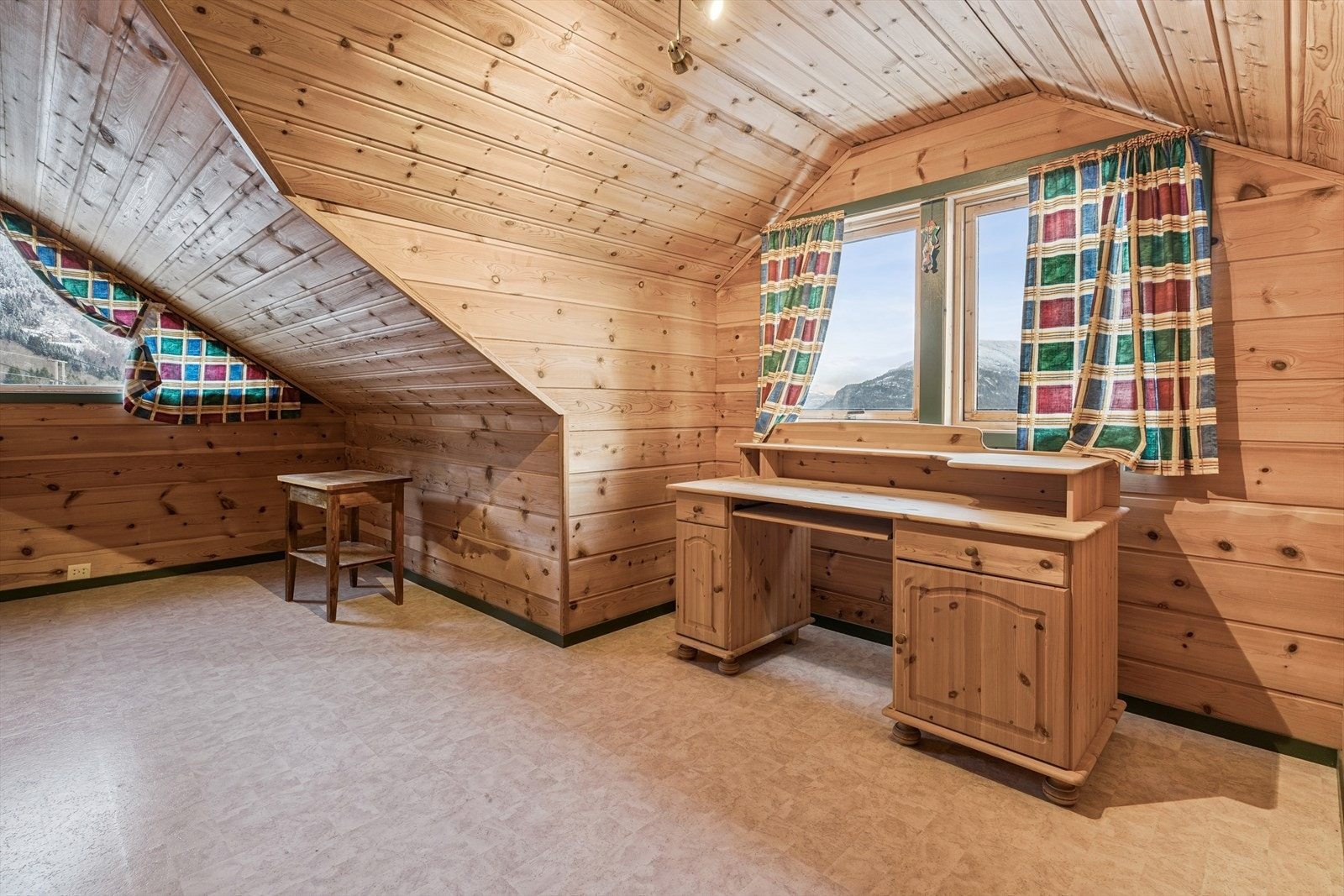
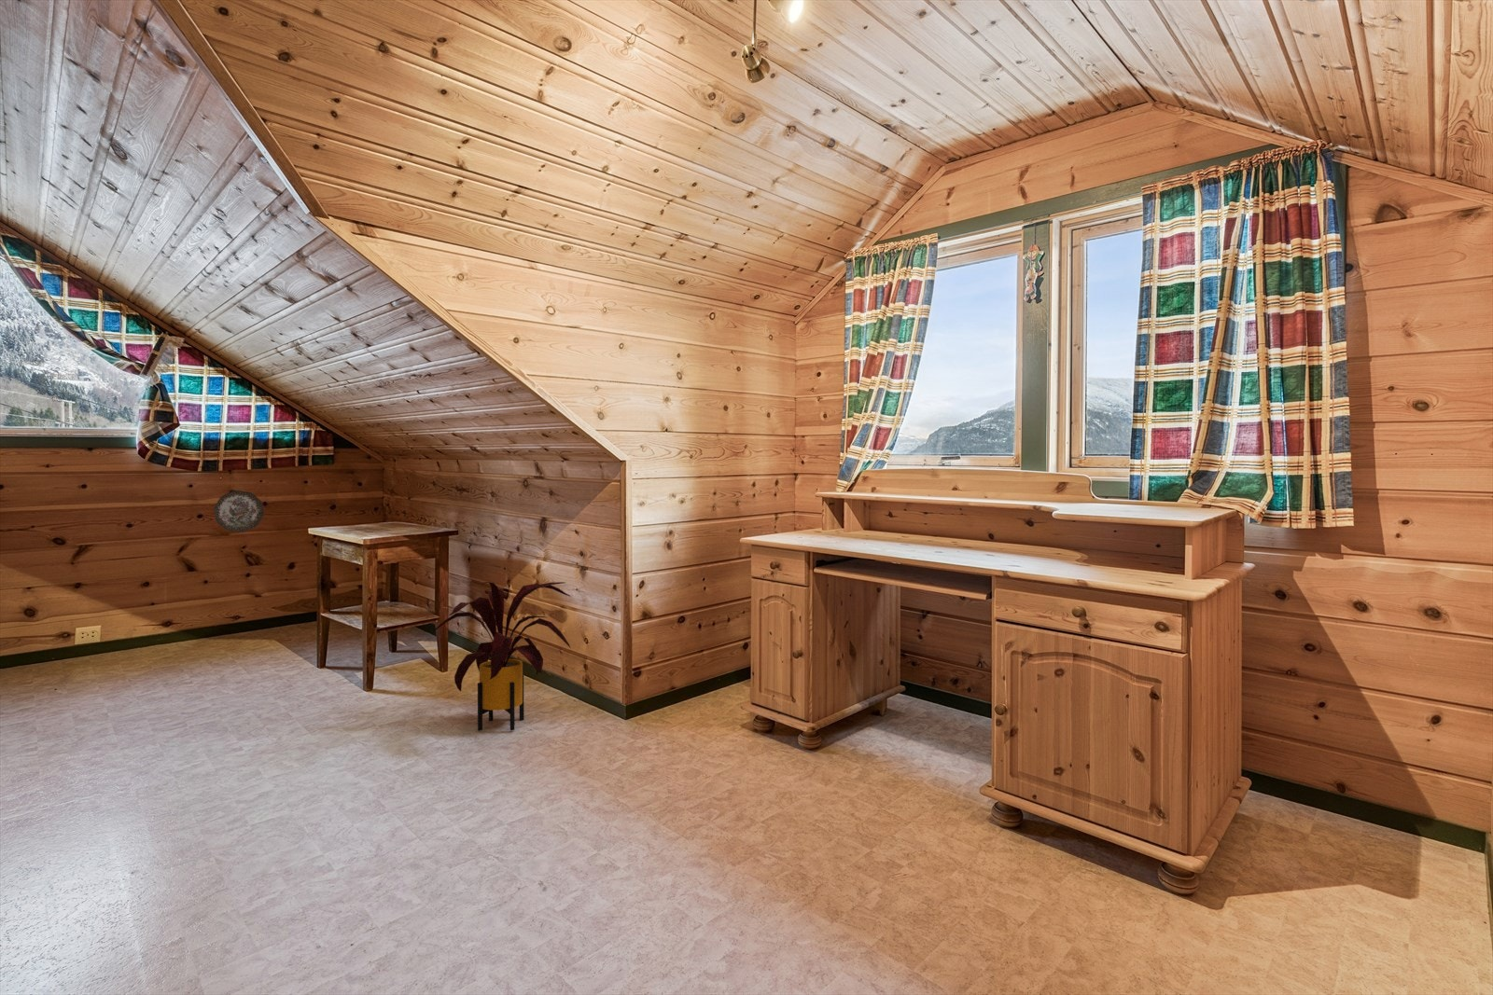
+ house plant (505, 650)
+ decorative plate (239, 511)
